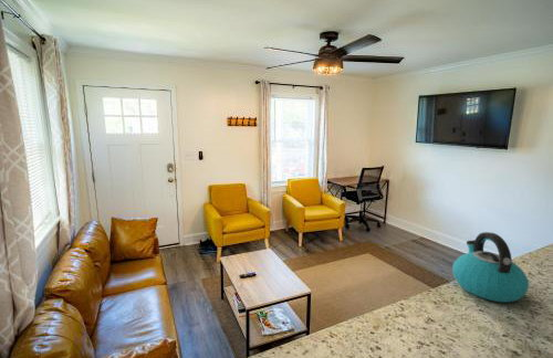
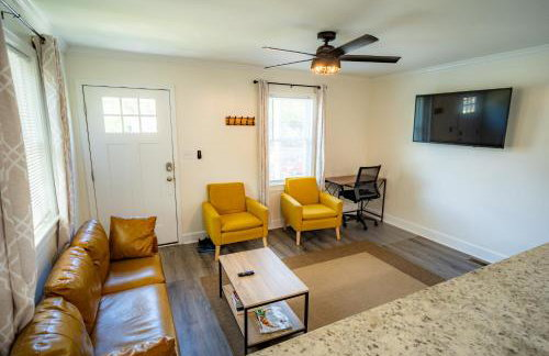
- kettle (487, 260)
